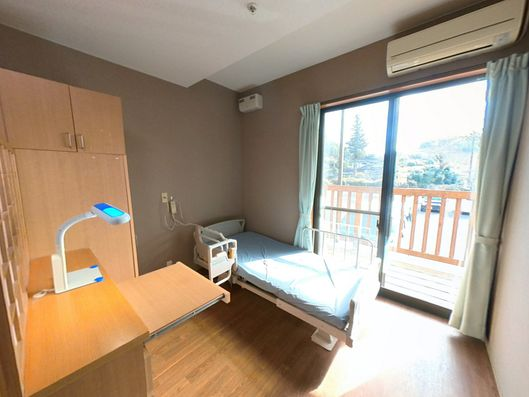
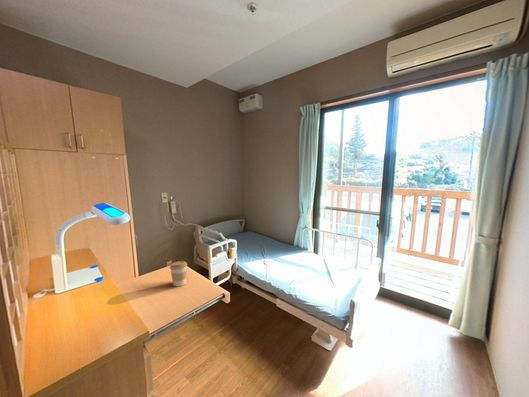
+ coffee cup (179, 272)
